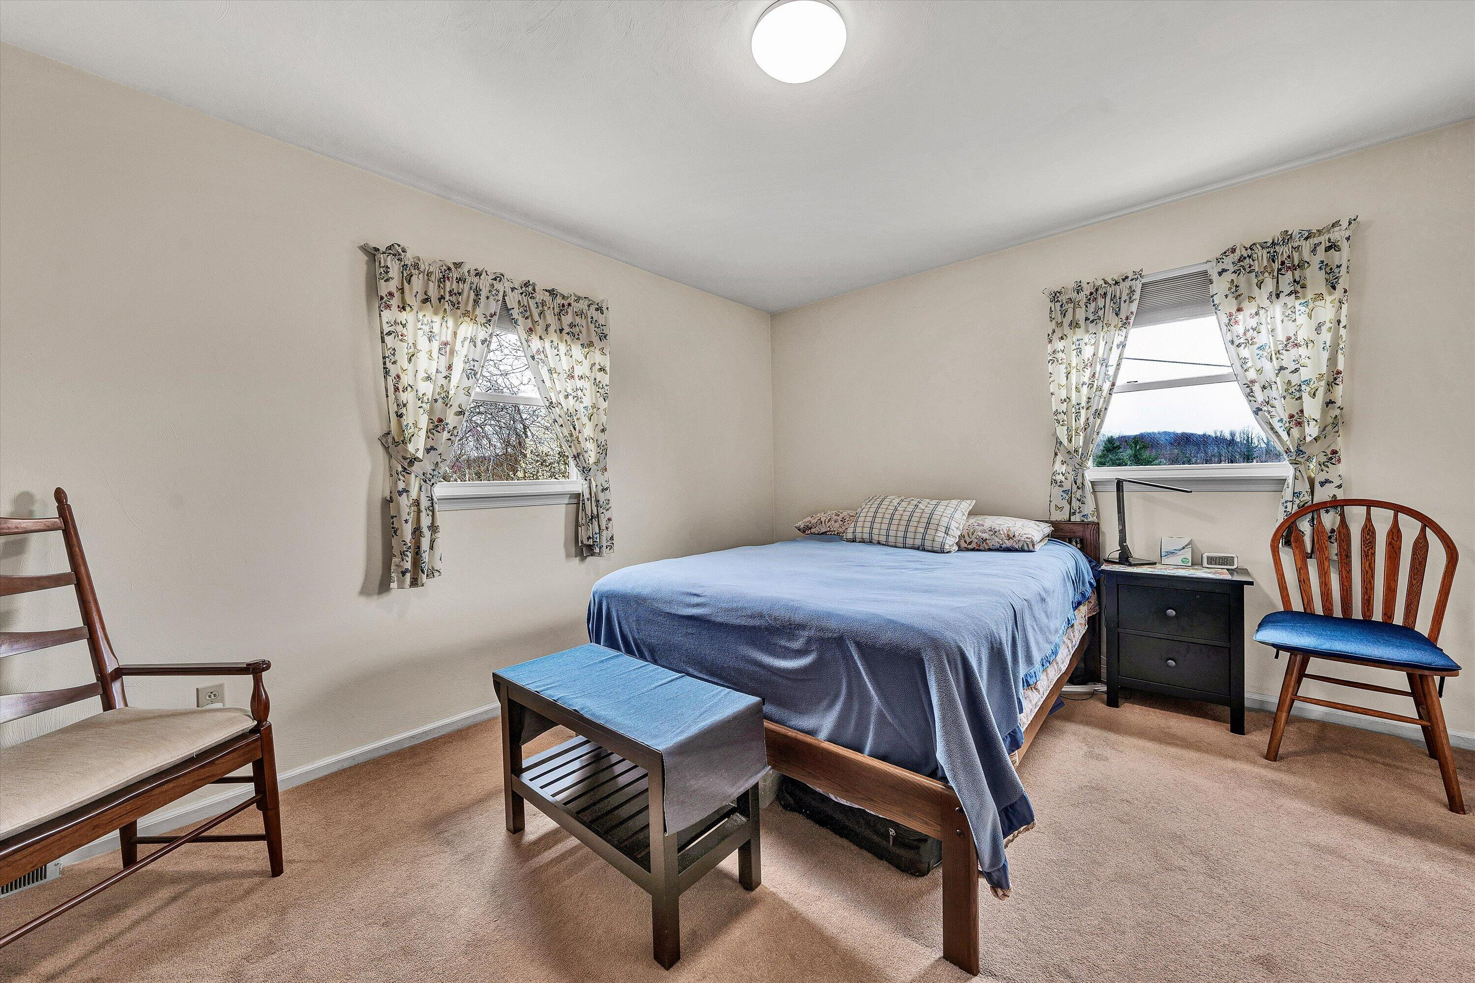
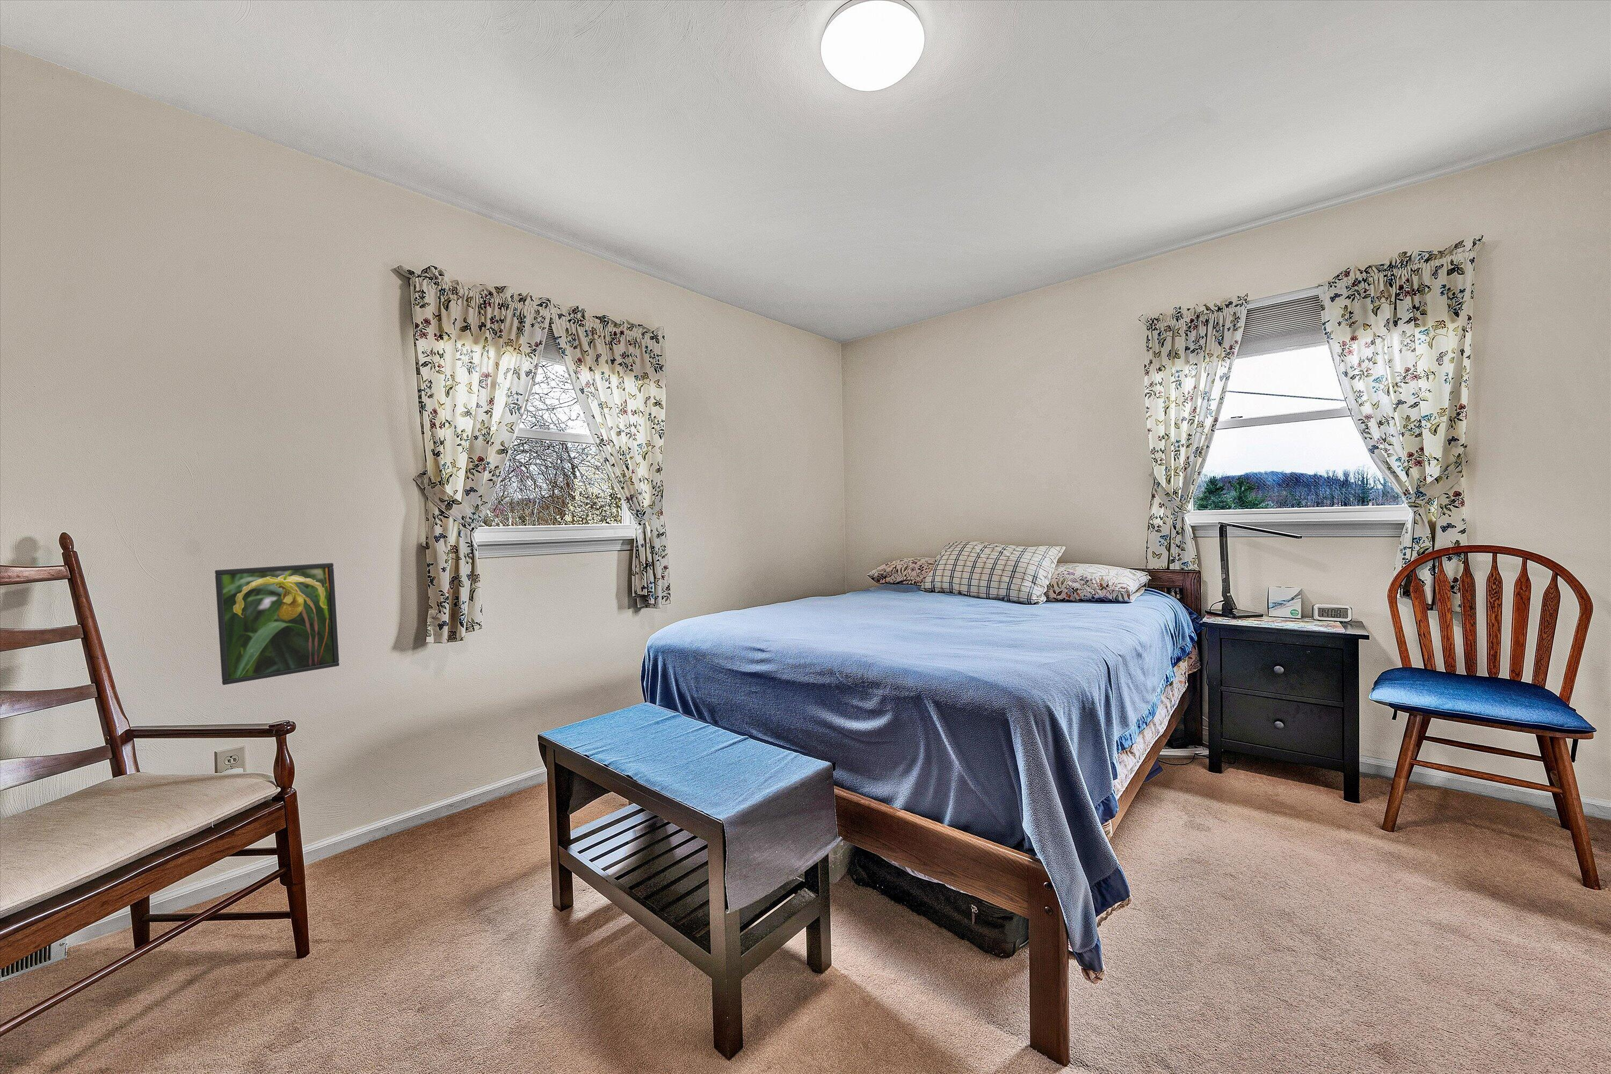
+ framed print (280, 620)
